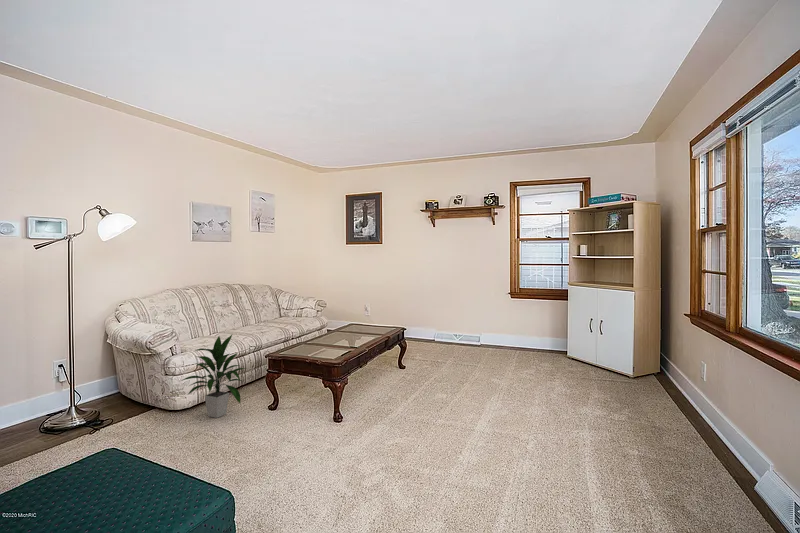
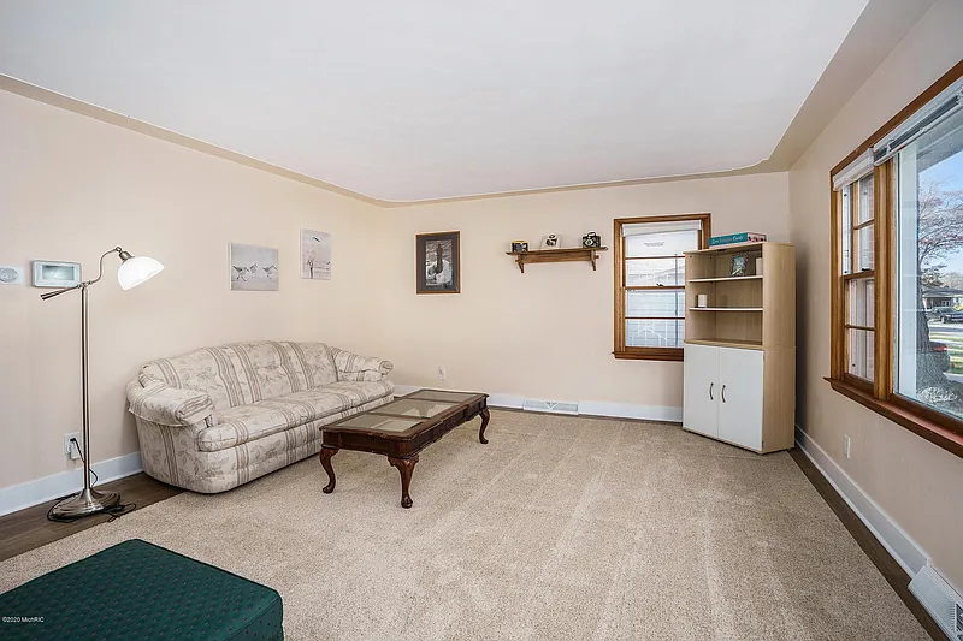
- indoor plant (217, 376)
